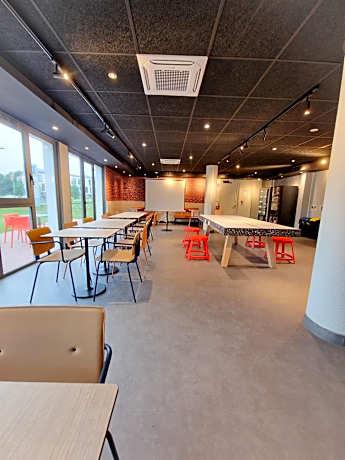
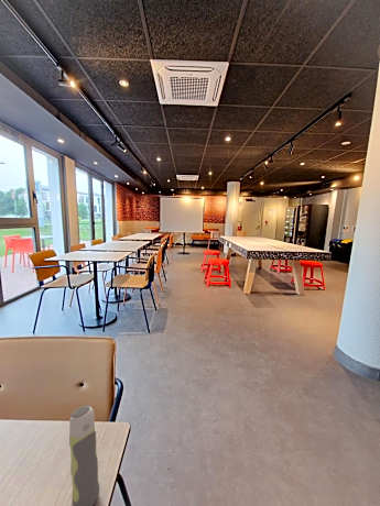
+ spray bottle (84, 455)
